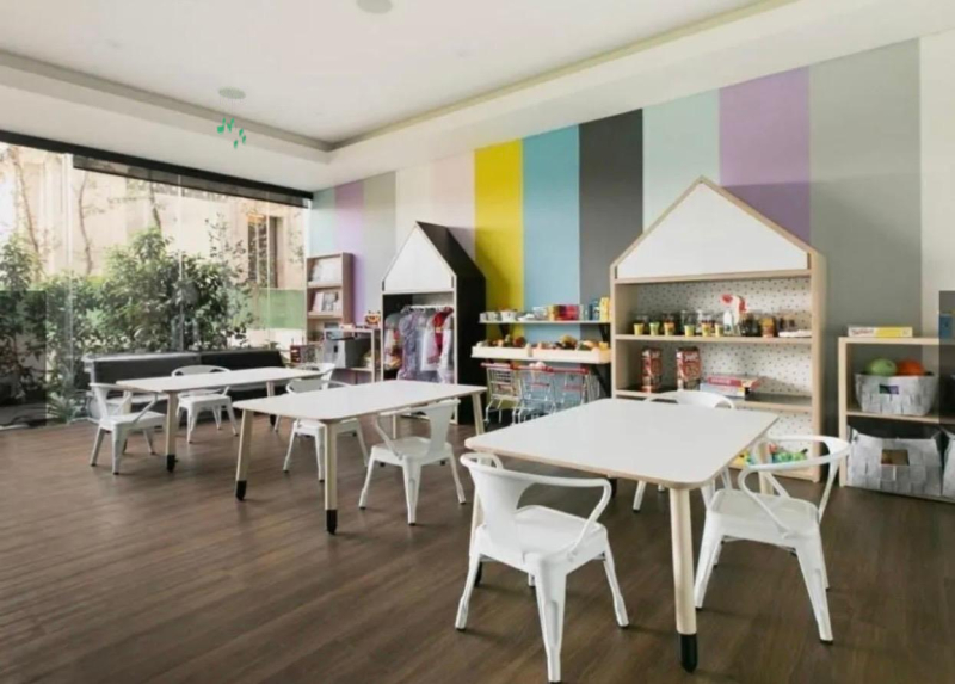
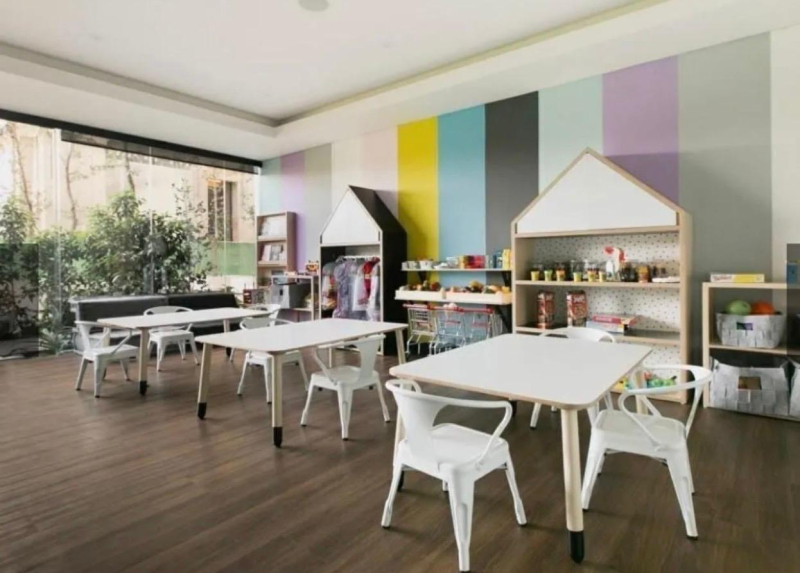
- ceiling mobile (232, 118)
